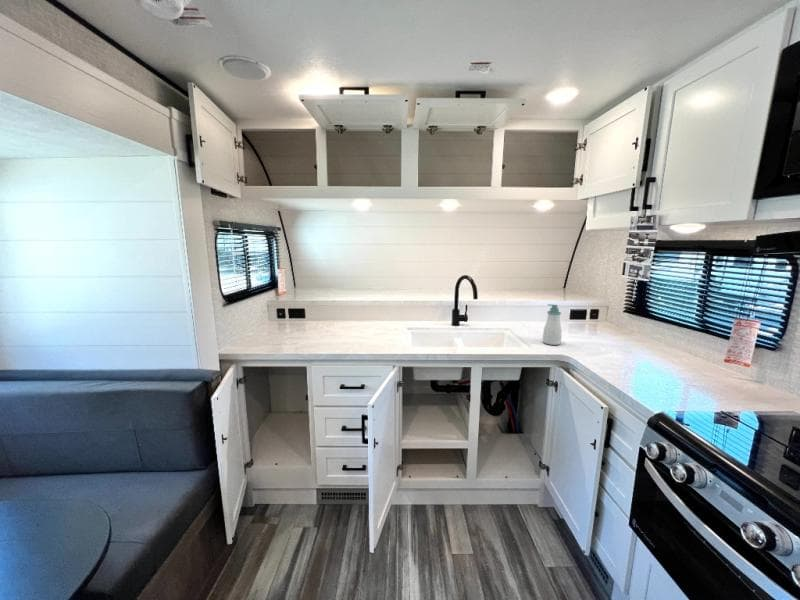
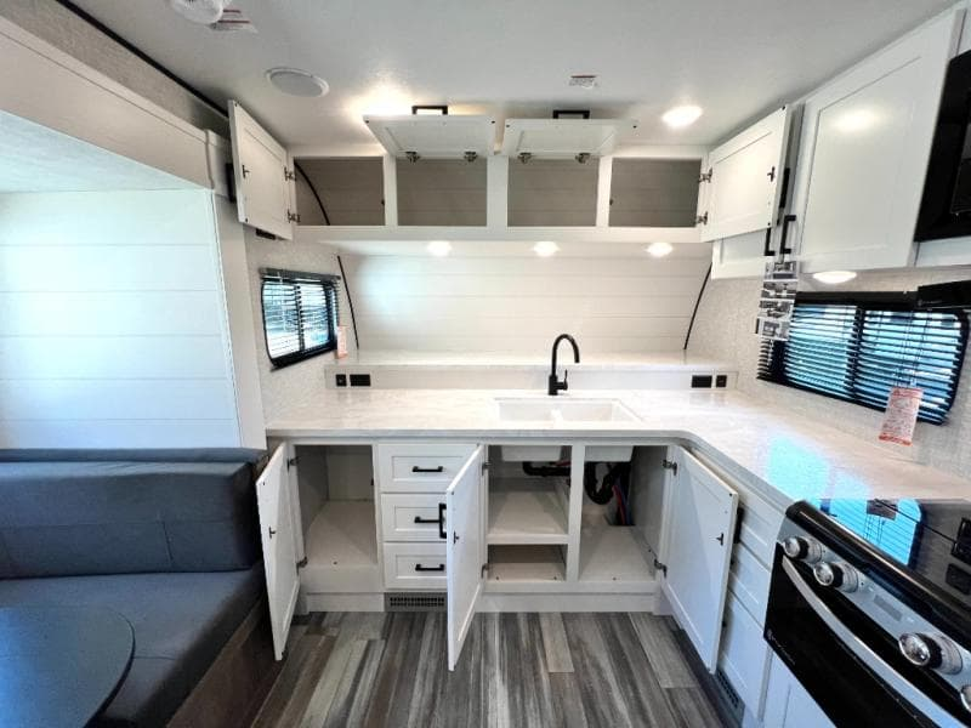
- soap bottle (553, 324)
